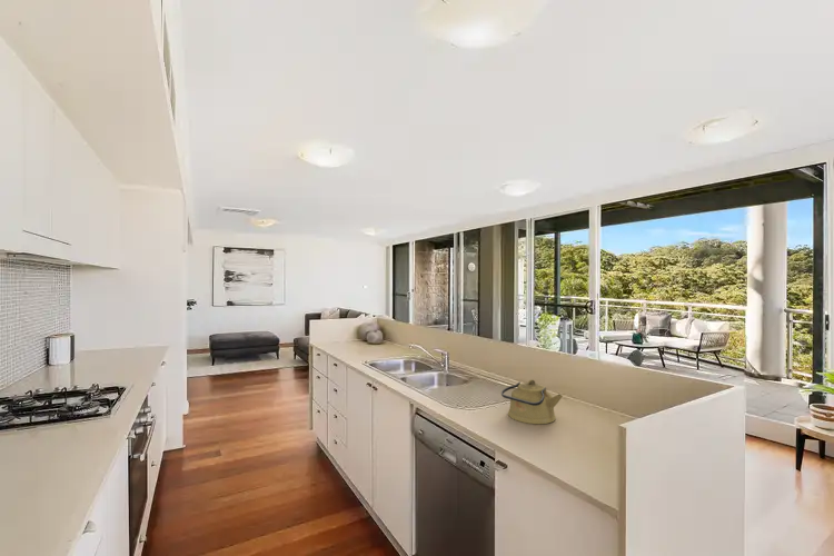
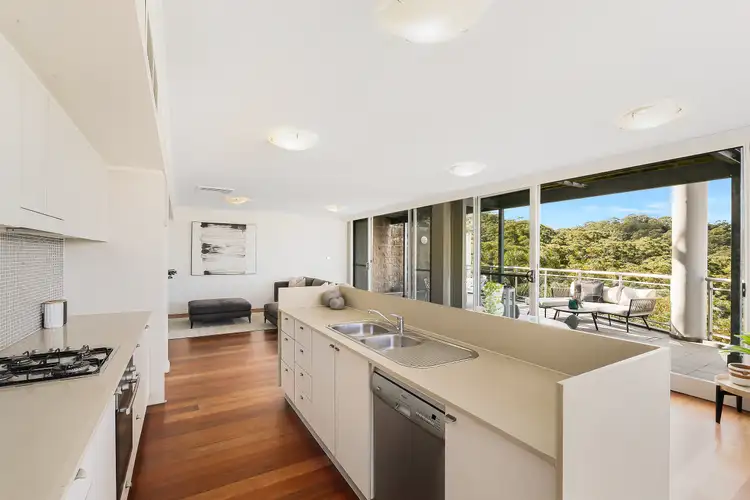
- kettle (535, 398)
